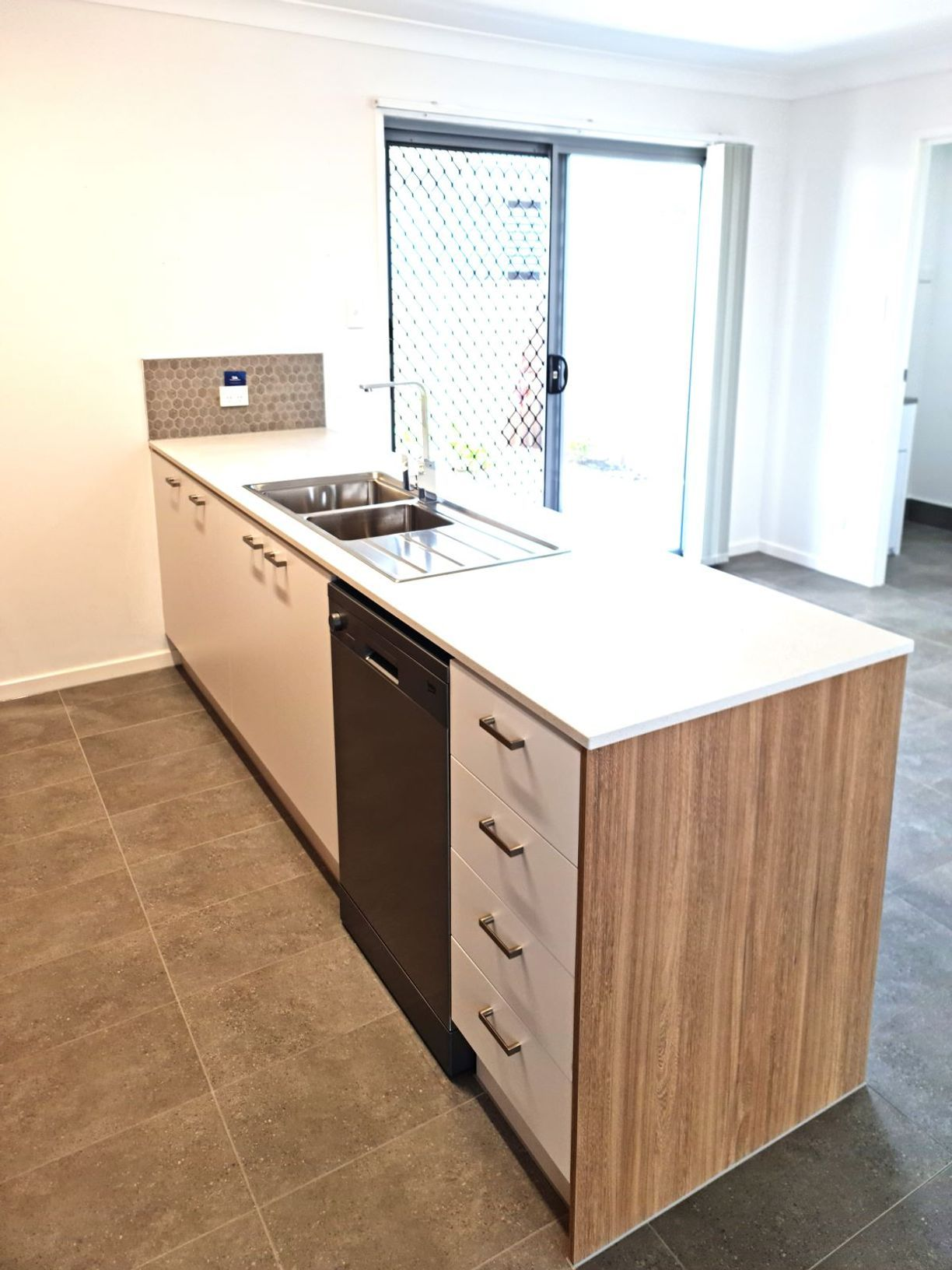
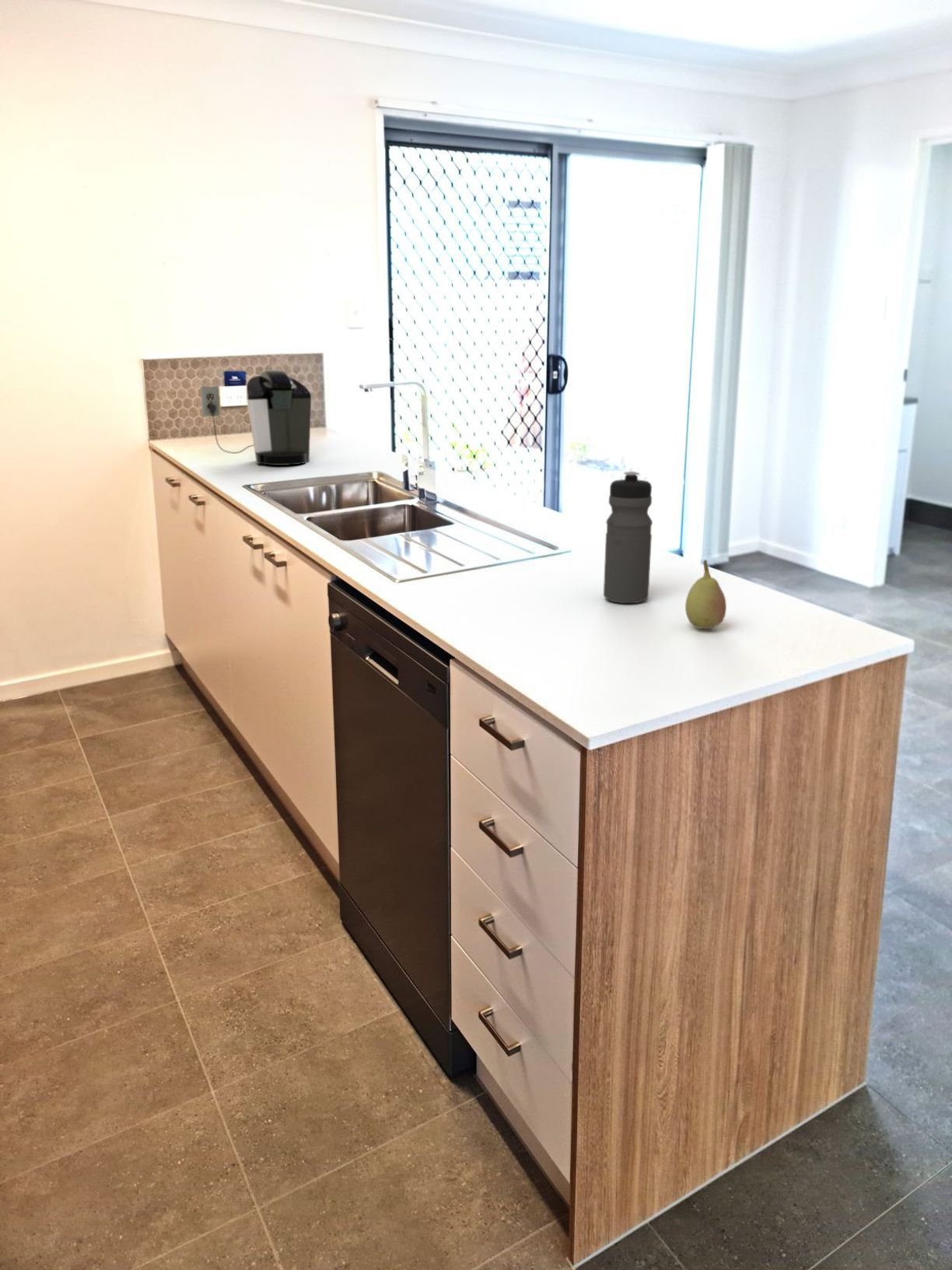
+ water bottle (628, 536)
+ coffee maker (261, 416)
+ fruit (706, 593)
